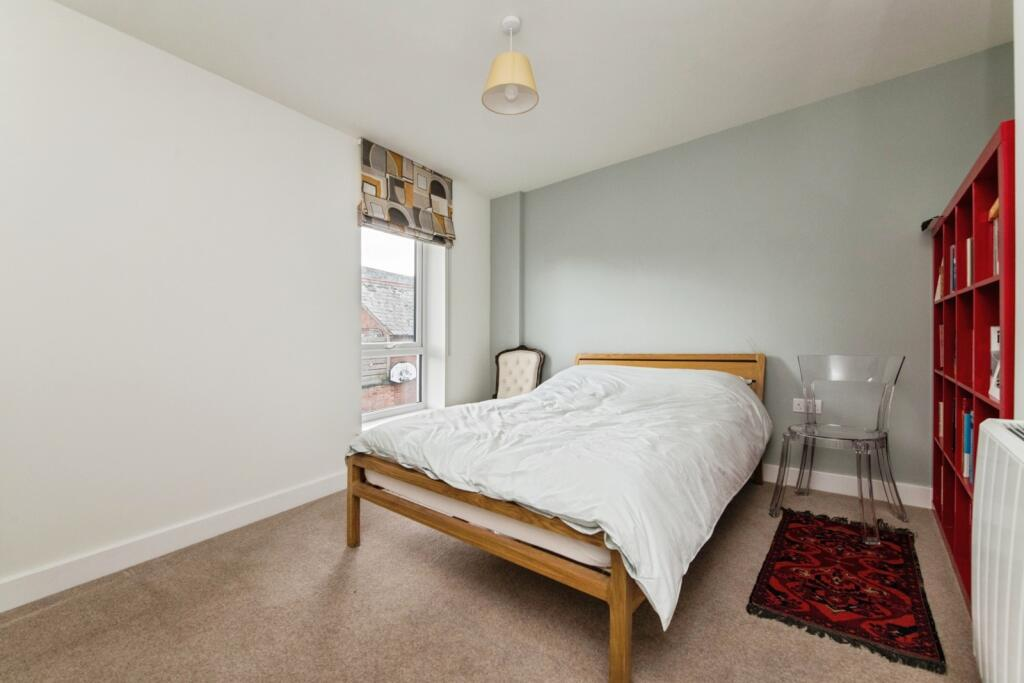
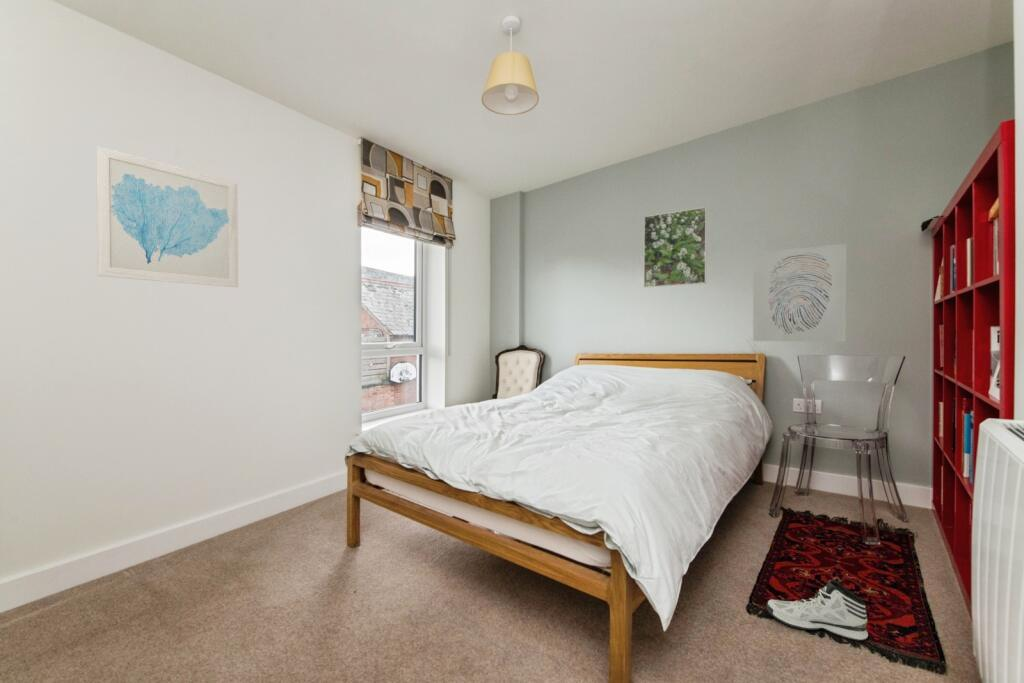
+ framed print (674, 248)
+ wall art (174, 224)
+ wall art (797, 295)
+ sneaker (814, 600)
